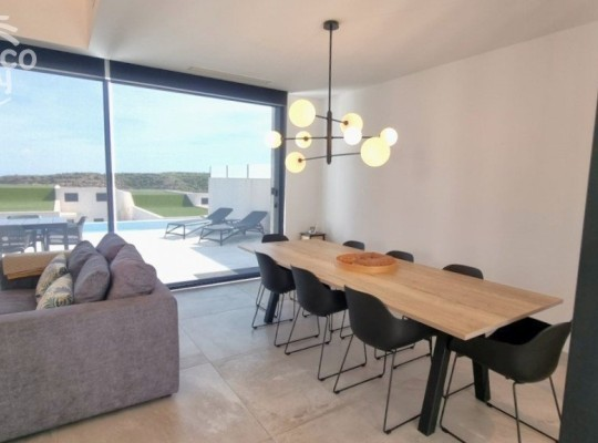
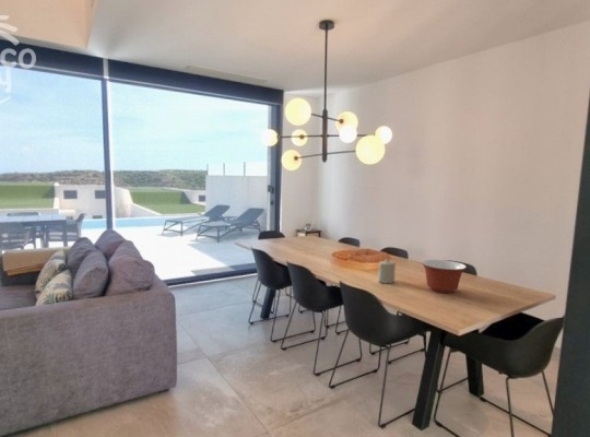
+ candle (386, 270)
+ mixing bowl (442, 276)
